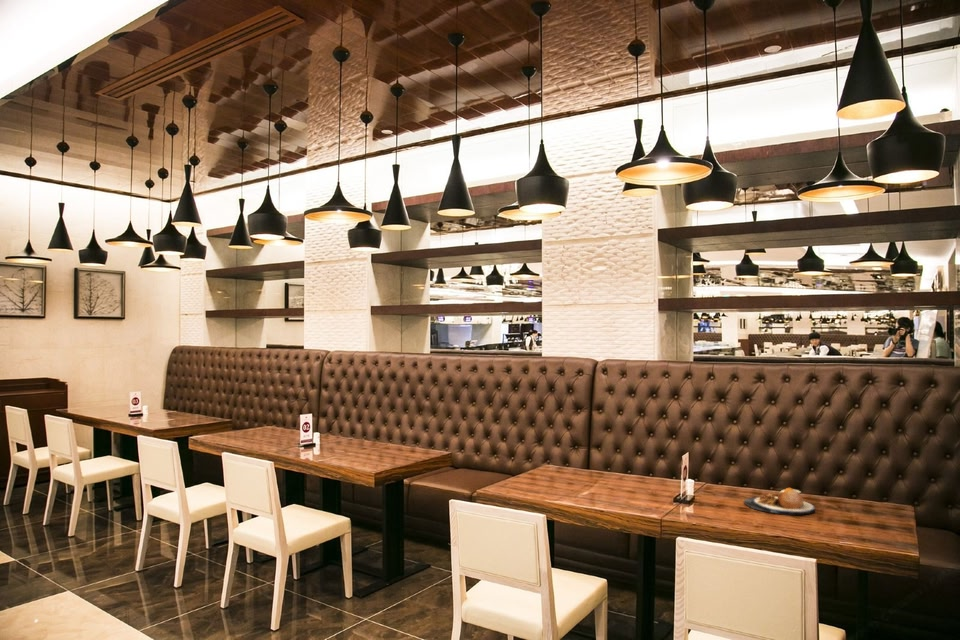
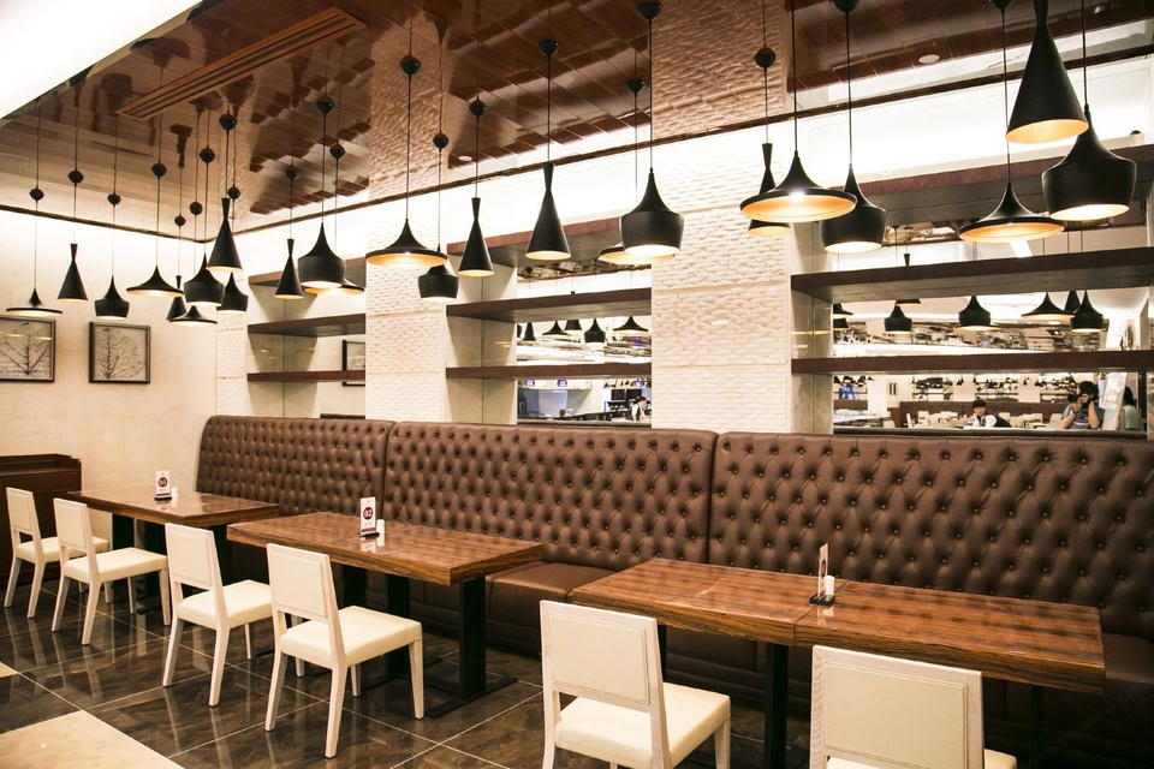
- plate (778, 496)
